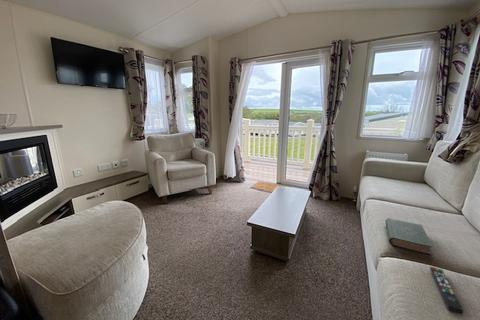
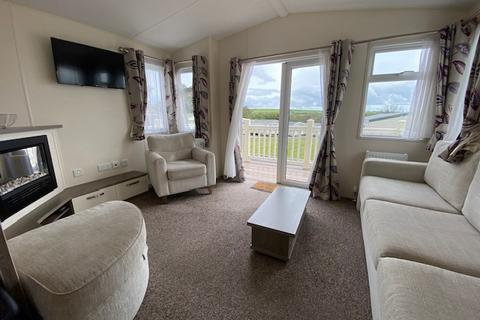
- book (405, 234)
- remote control (444, 287)
